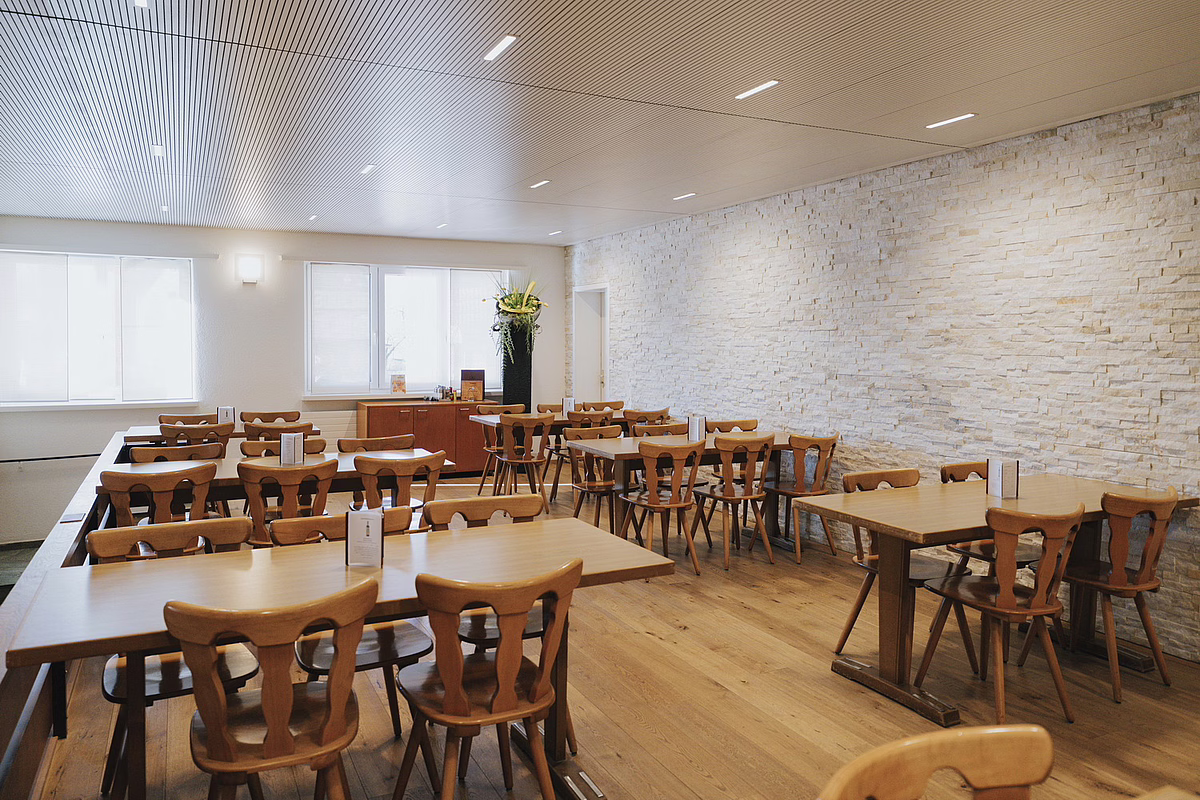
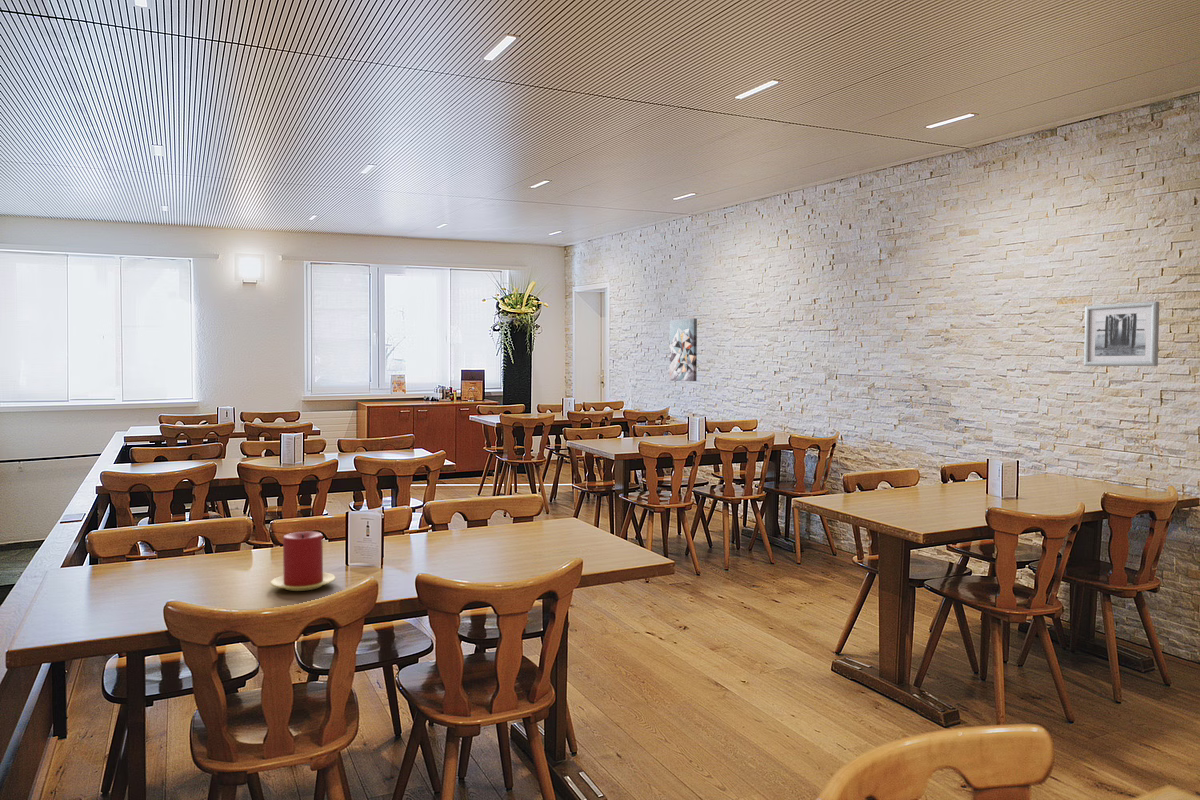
+ candle (303, 560)
+ wall art (682, 350)
+ wall art (1120, 335)
